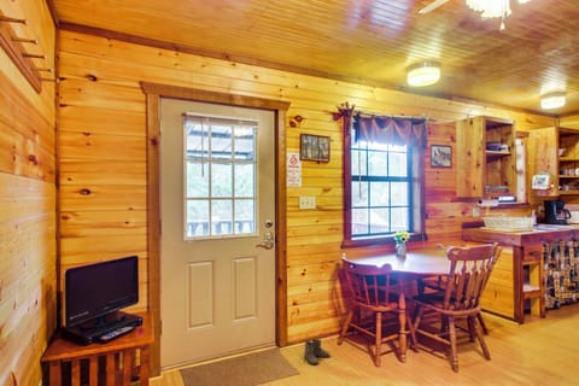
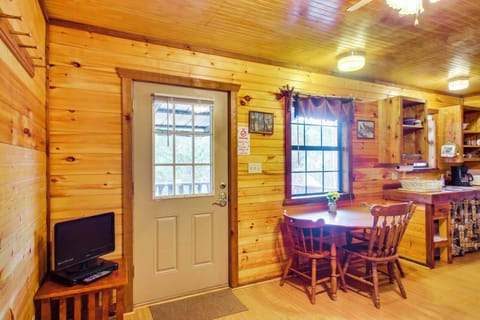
- boots (315, 350)
